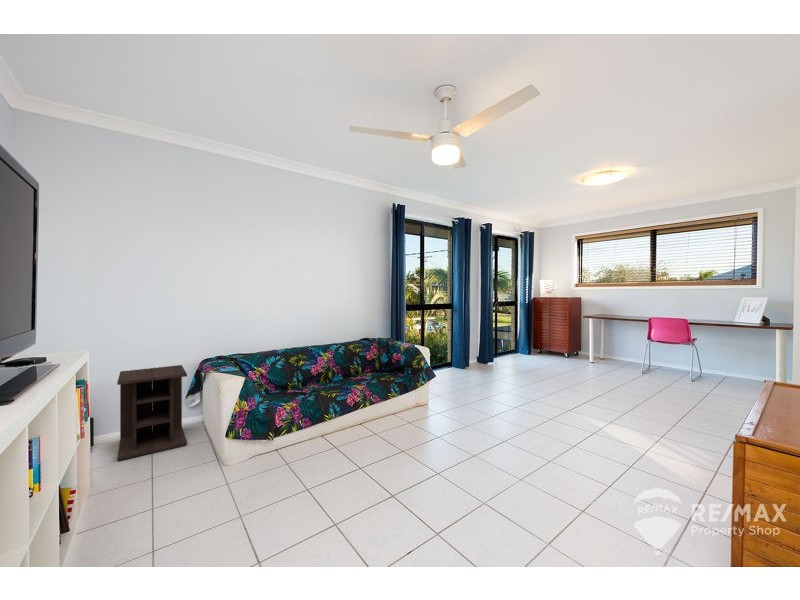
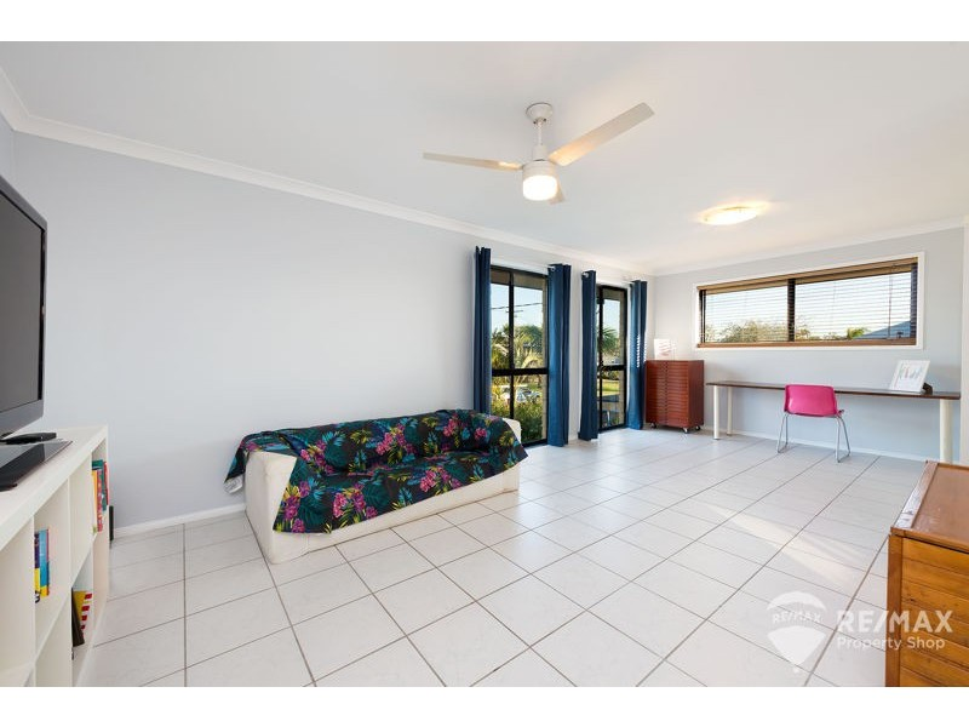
- nightstand (153, 407)
